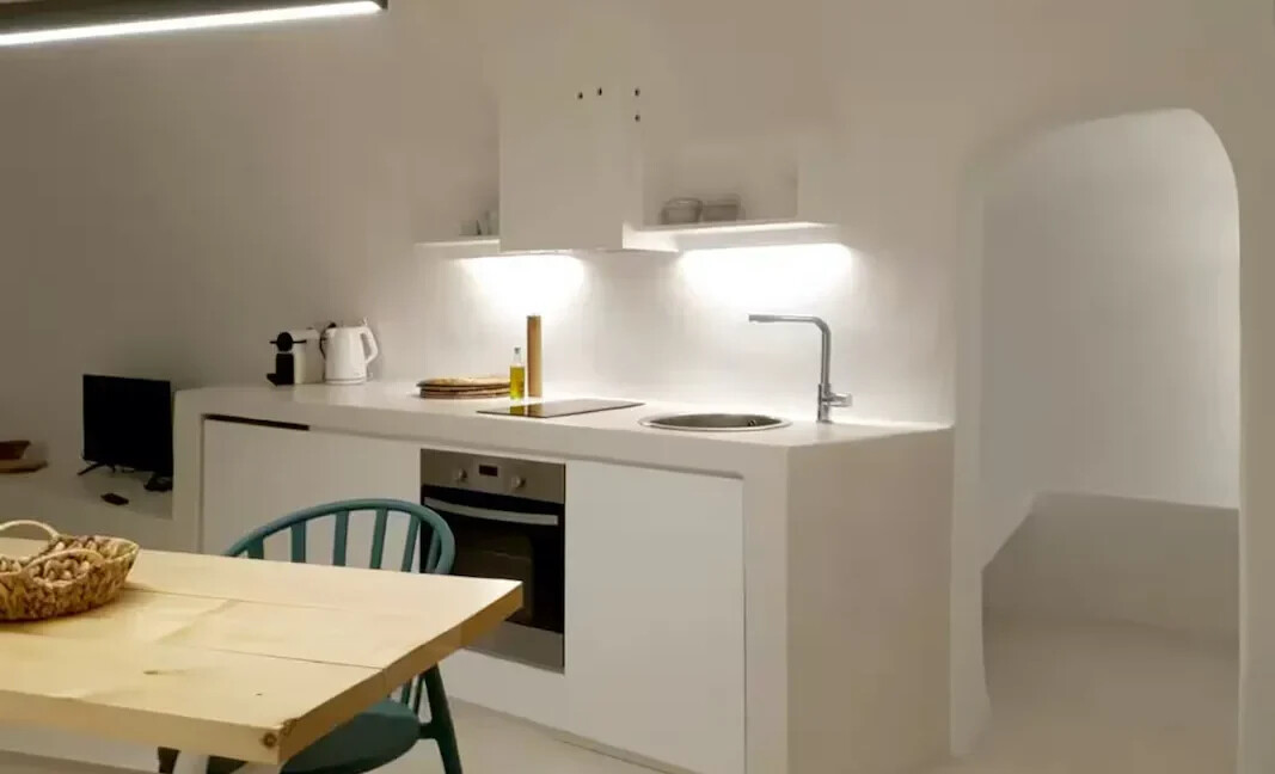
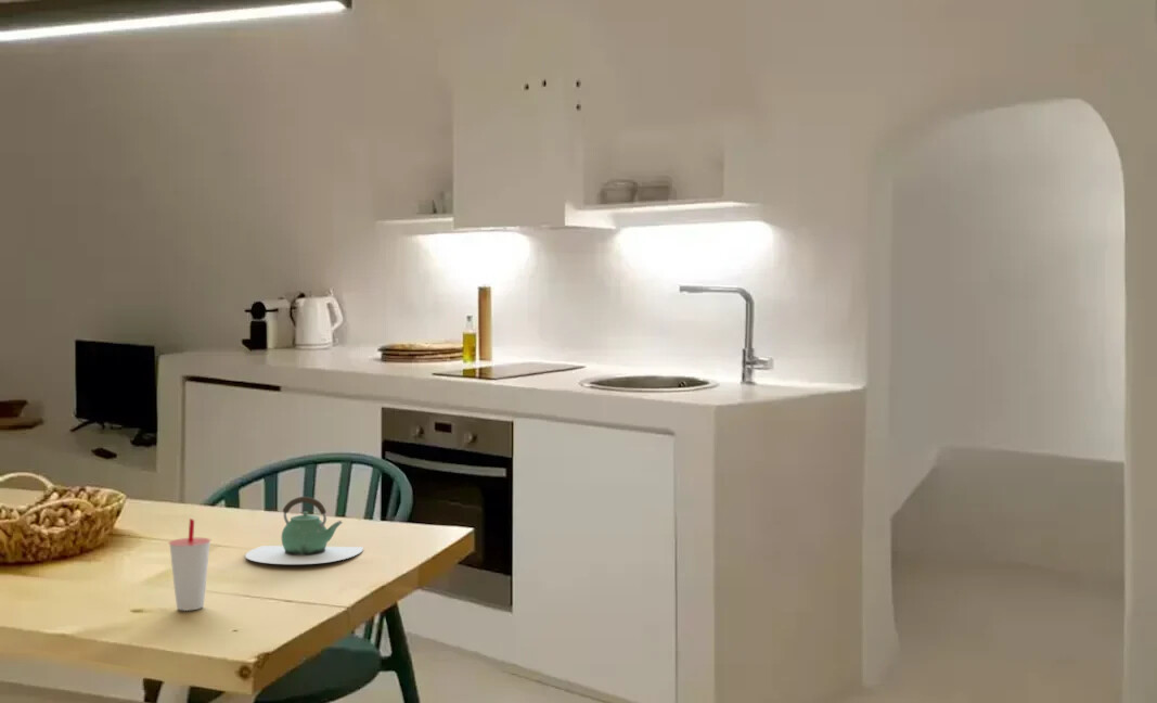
+ cup (190, 562)
+ teapot (305, 524)
